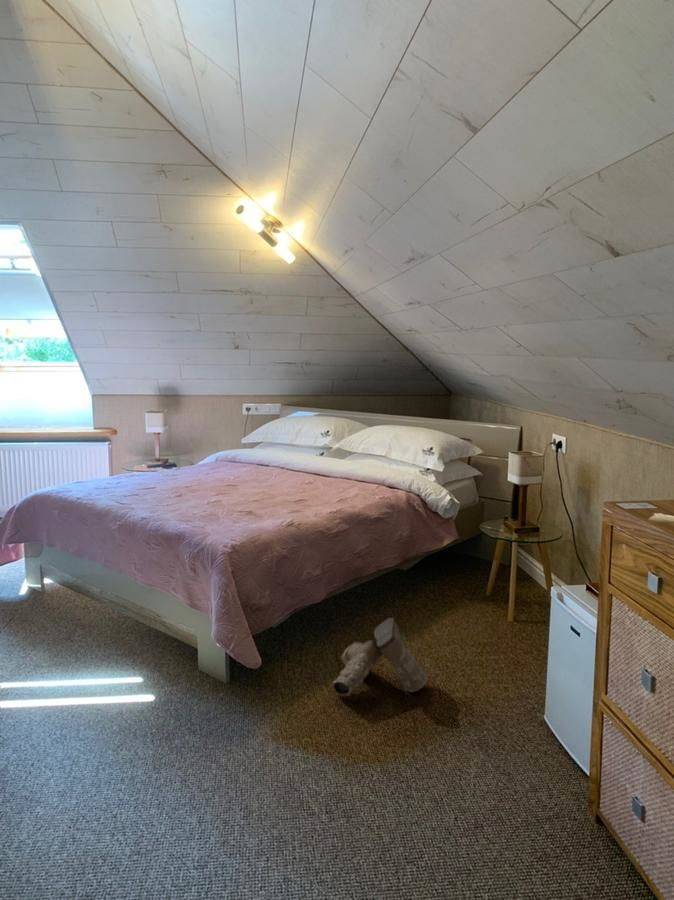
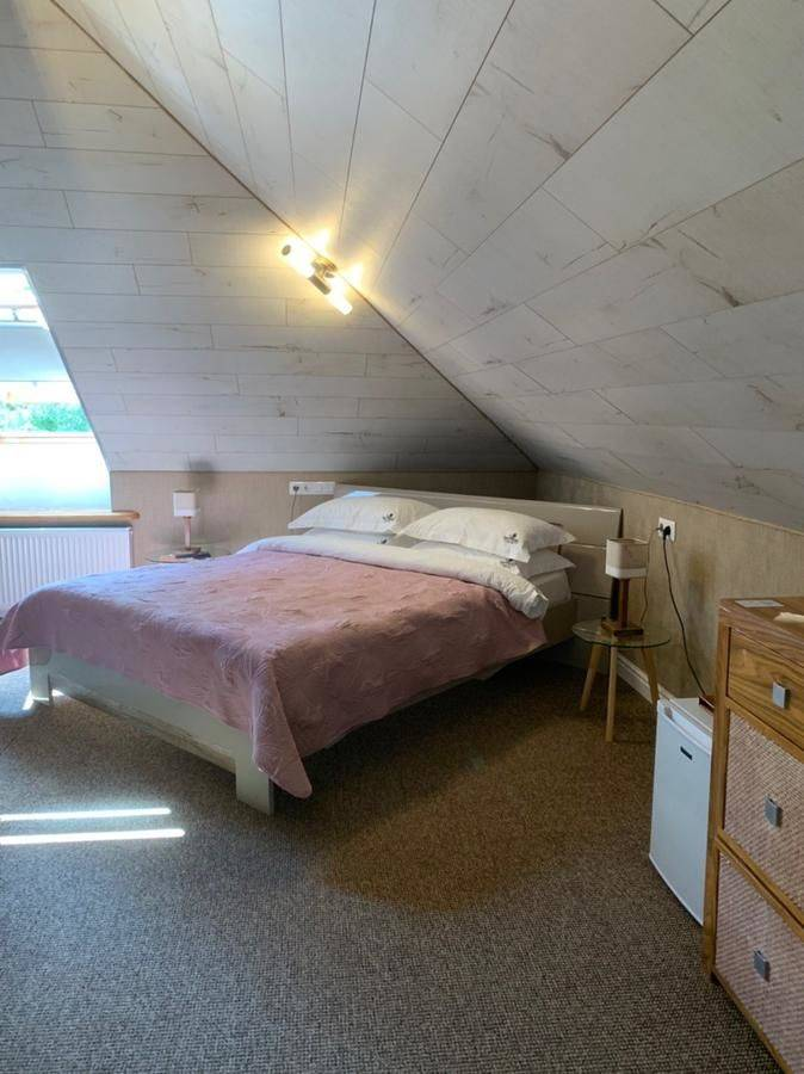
- boots (371, 656)
